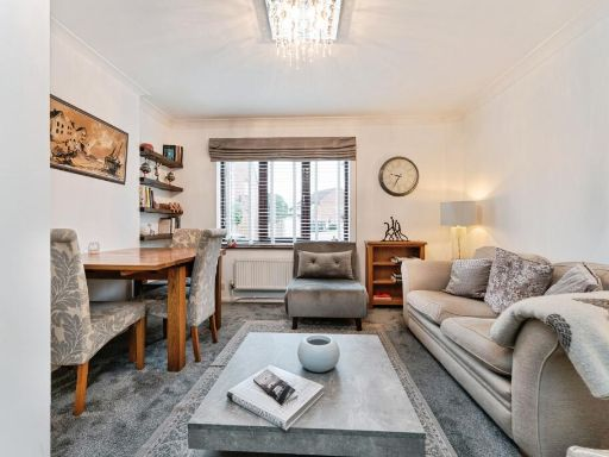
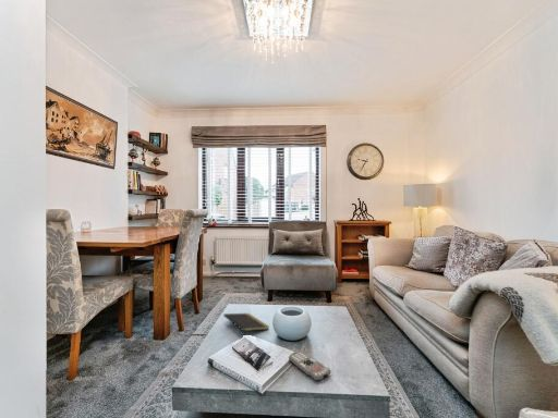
+ notepad (245, 321)
+ remote control (307, 365)
